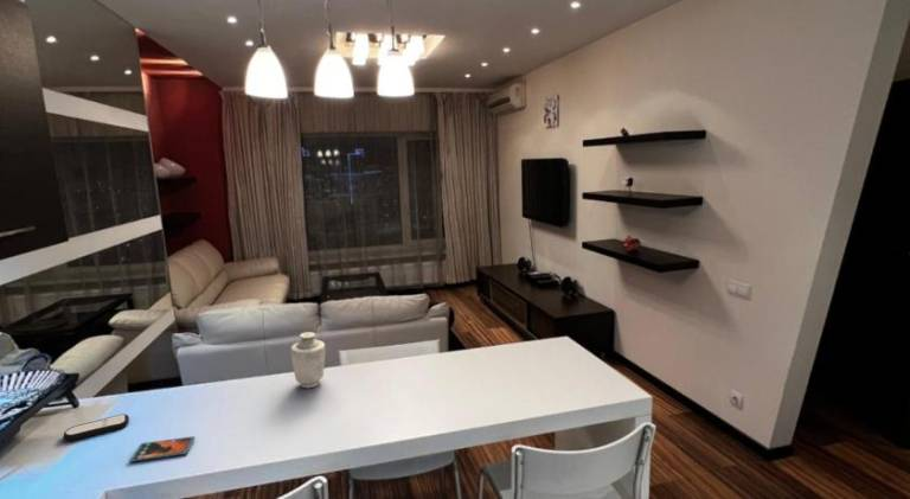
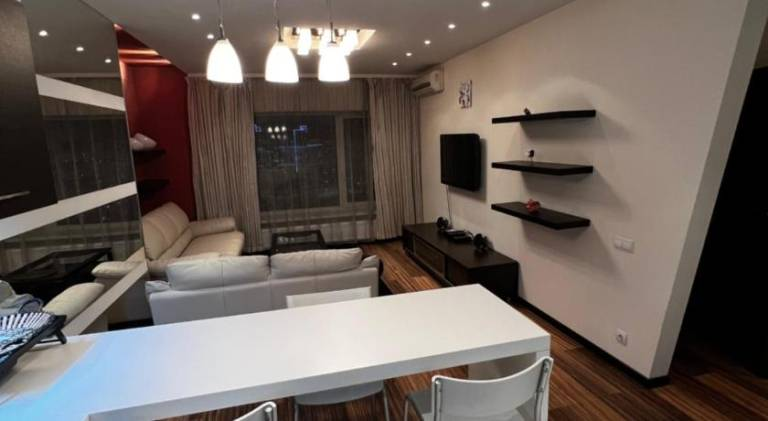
- vase (308, 358)
- smartphone (164, 448)
- remote control (97, 427)
